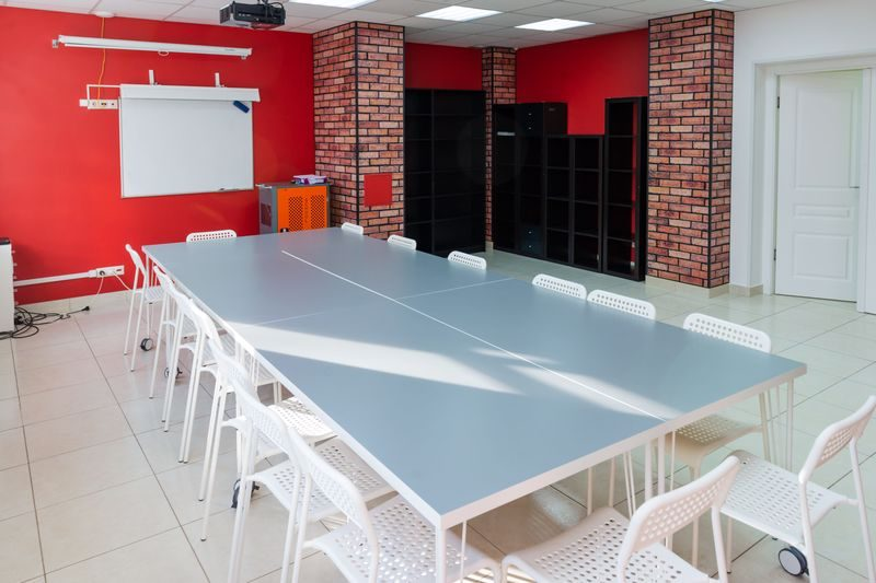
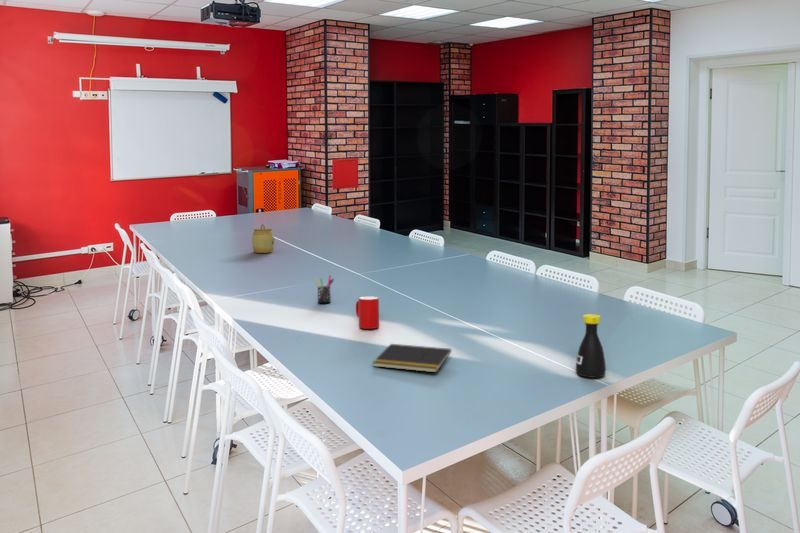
+ notepad (412, 357)
+ bottle (591, 345)
+ jar (263, 237)
+ pen holder (324, 288)
+ cup (367, 311)
